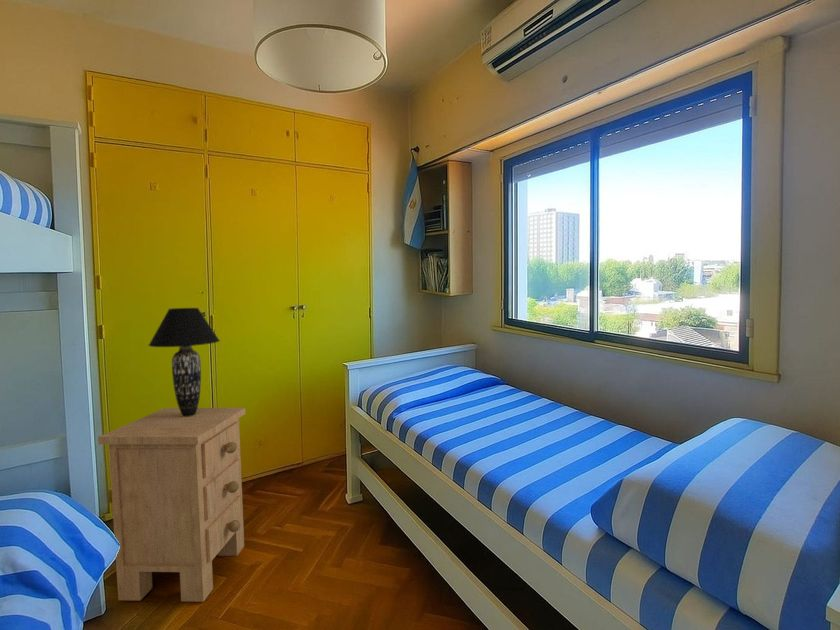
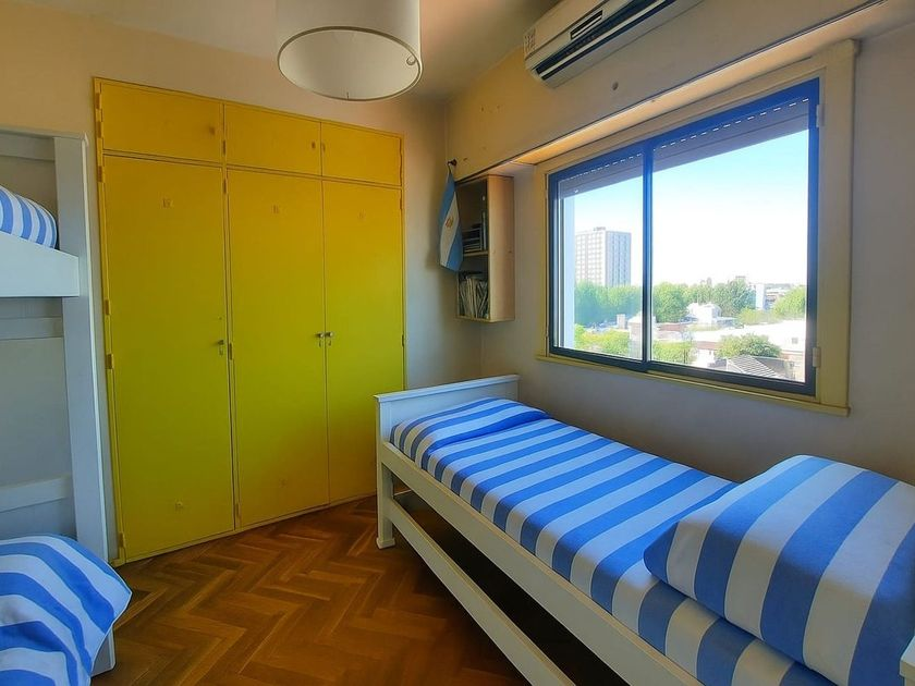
- table lamp (186, 361)
- nightstand (188, 496)
